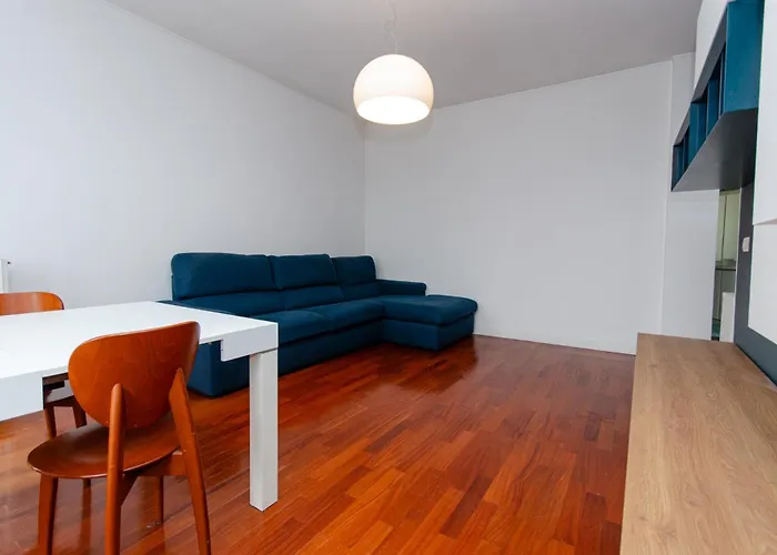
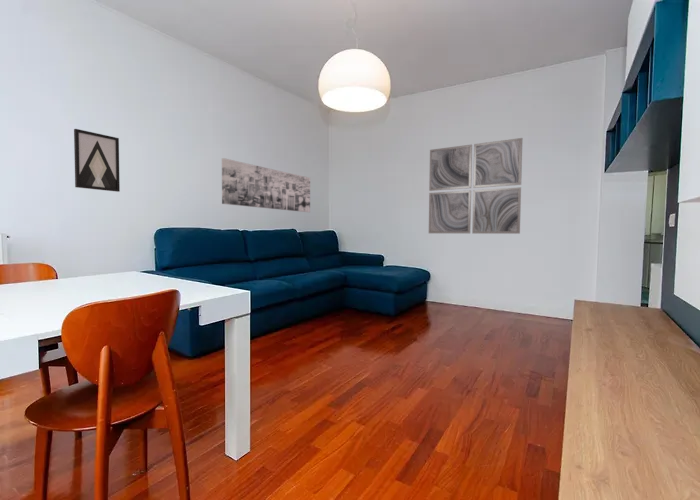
+ wall art (272, 189)
+ wall art (97, 161)
+ wall art (473, 190)
